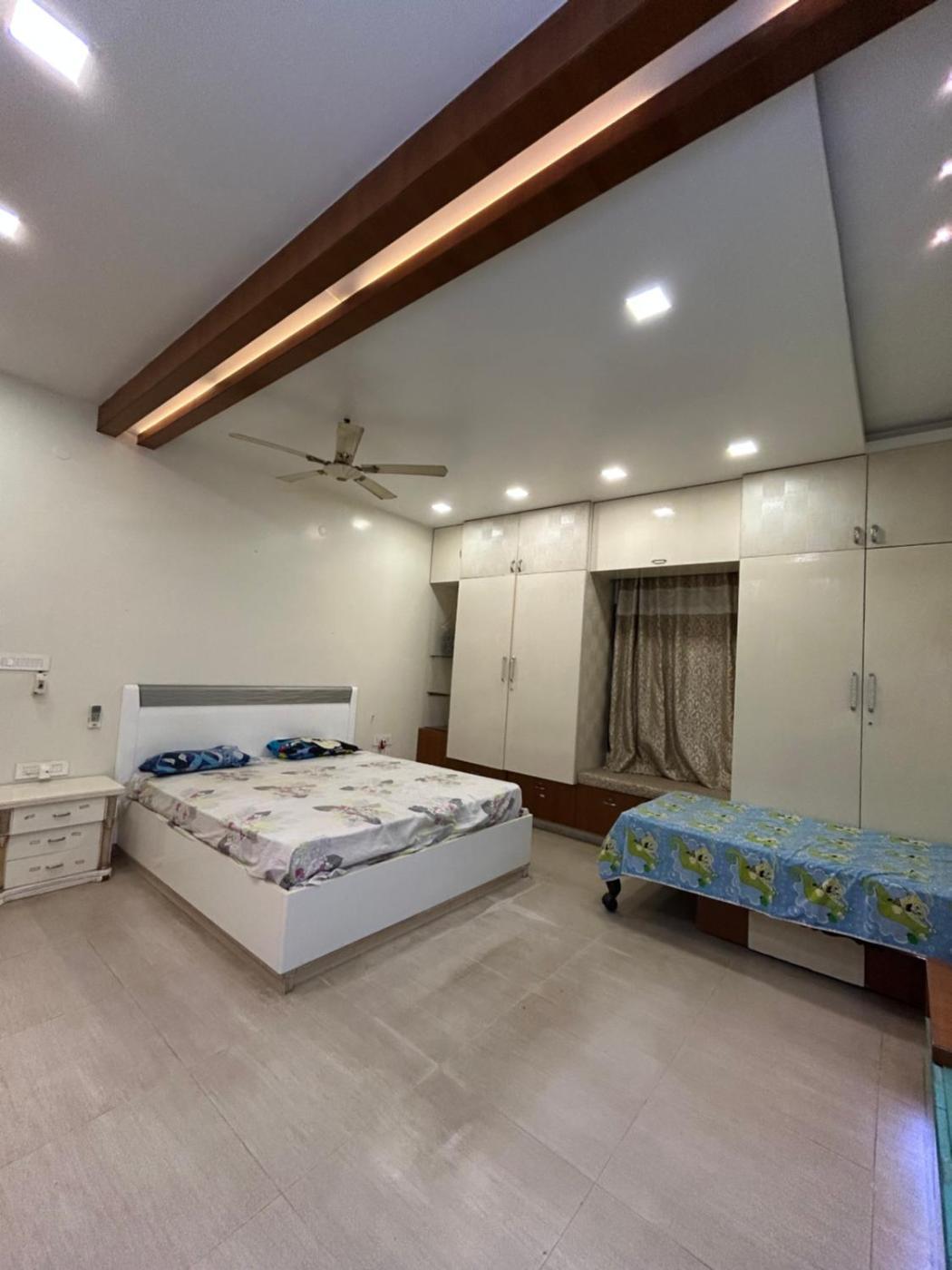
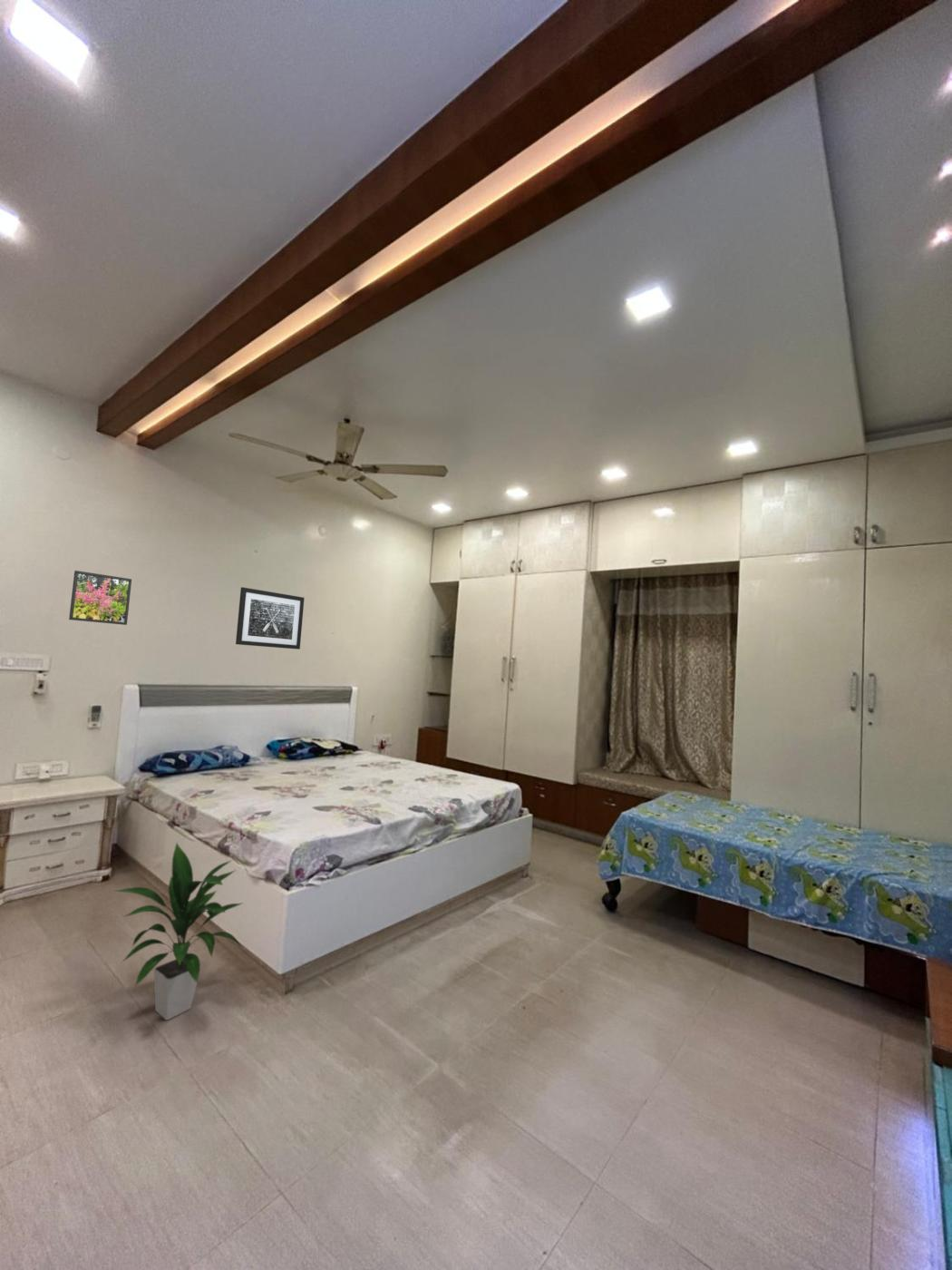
+ indoor plant (187, 929)
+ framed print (102, 598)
+ wall art (271, 620)
